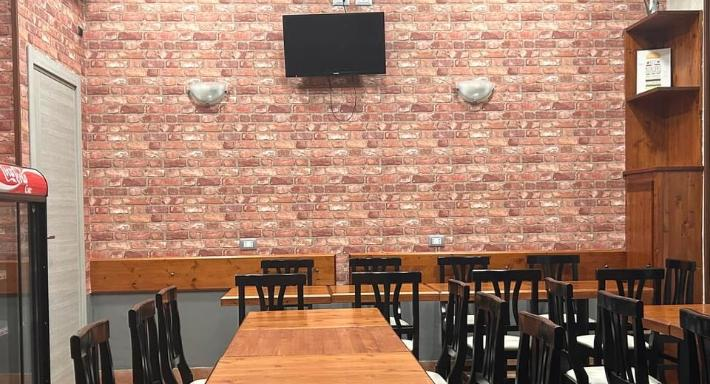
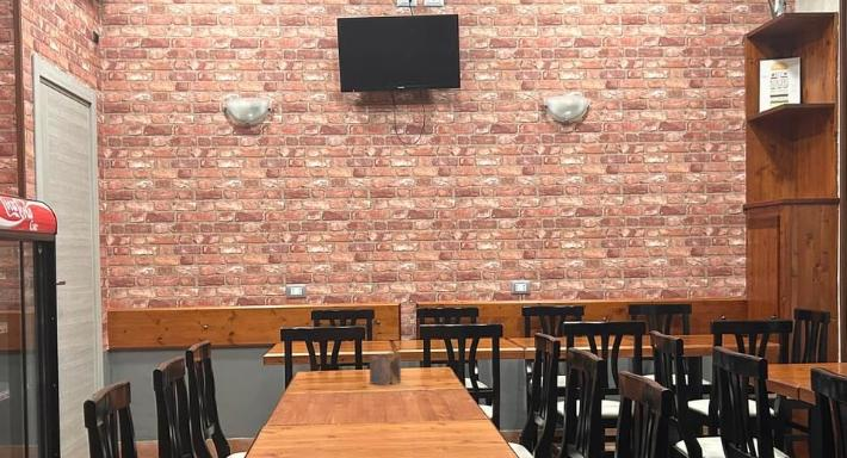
+ napkin holder (385, 364)
